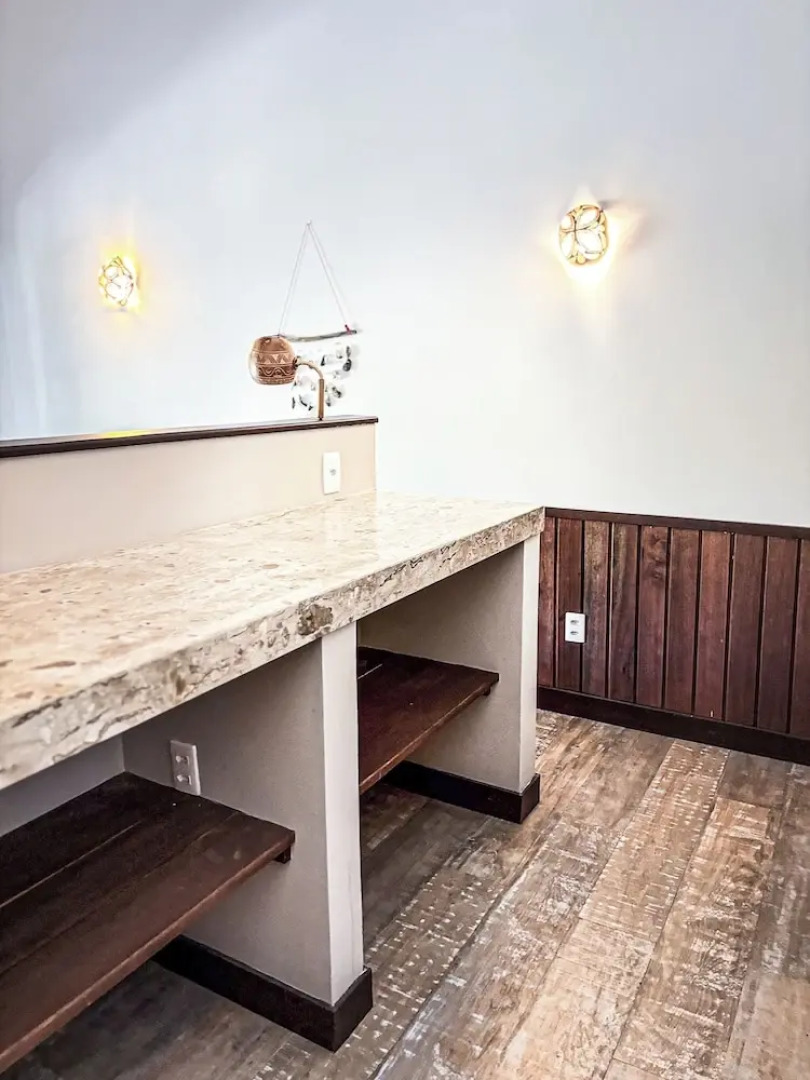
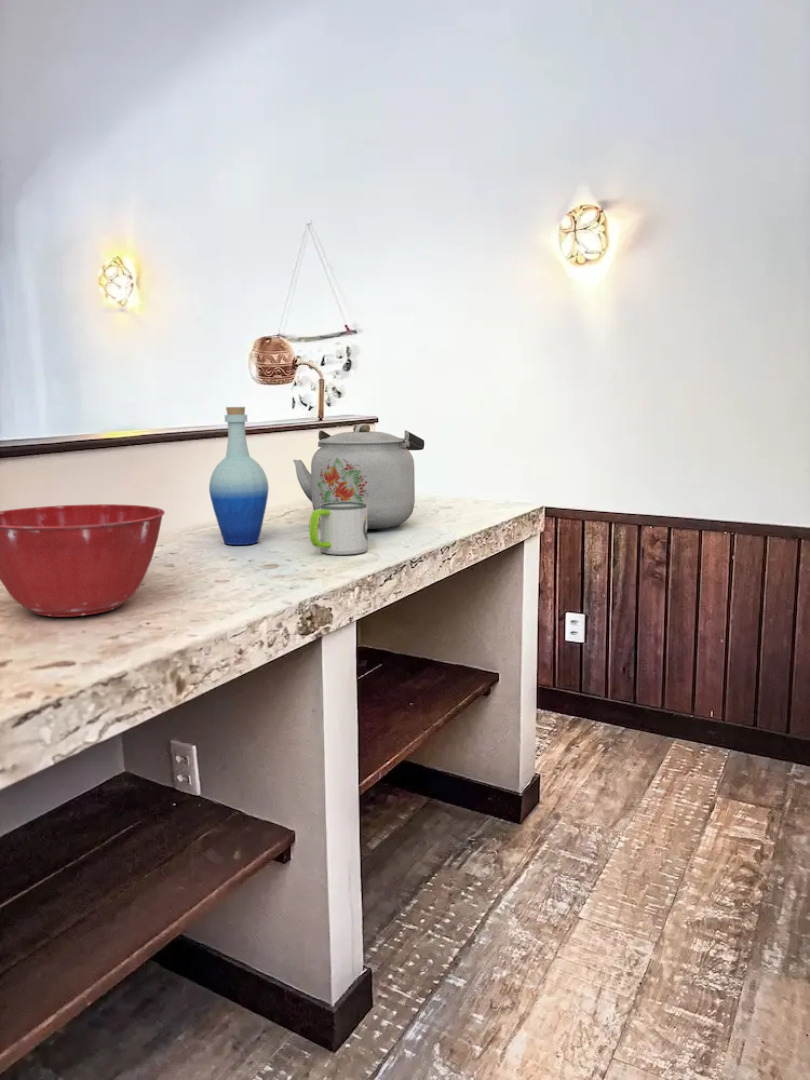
+ kettle (353, 474)
+ mug (336, 528)
+ mixing bowl (75, 560)
+ bottle (238, 475)
